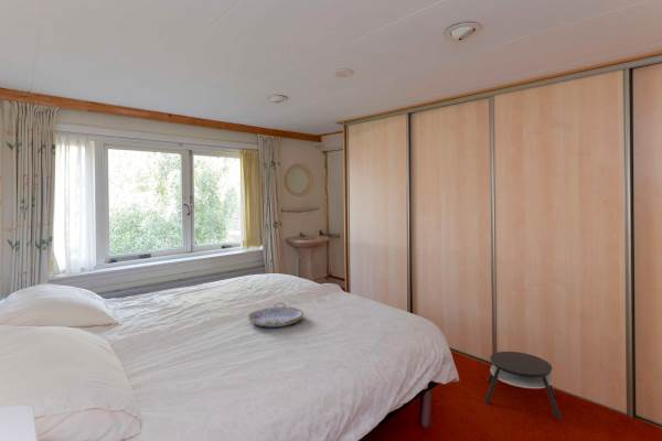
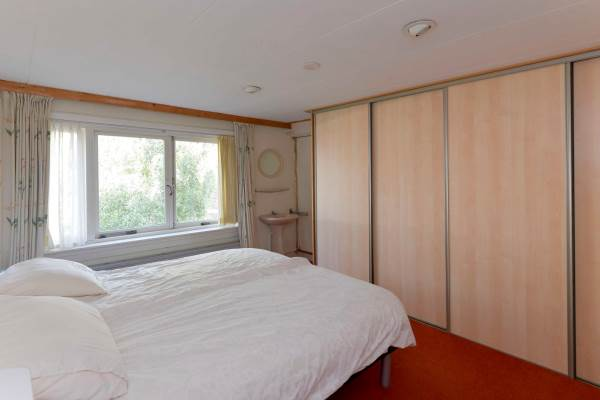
- serving tray (276, 315)
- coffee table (520, 379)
